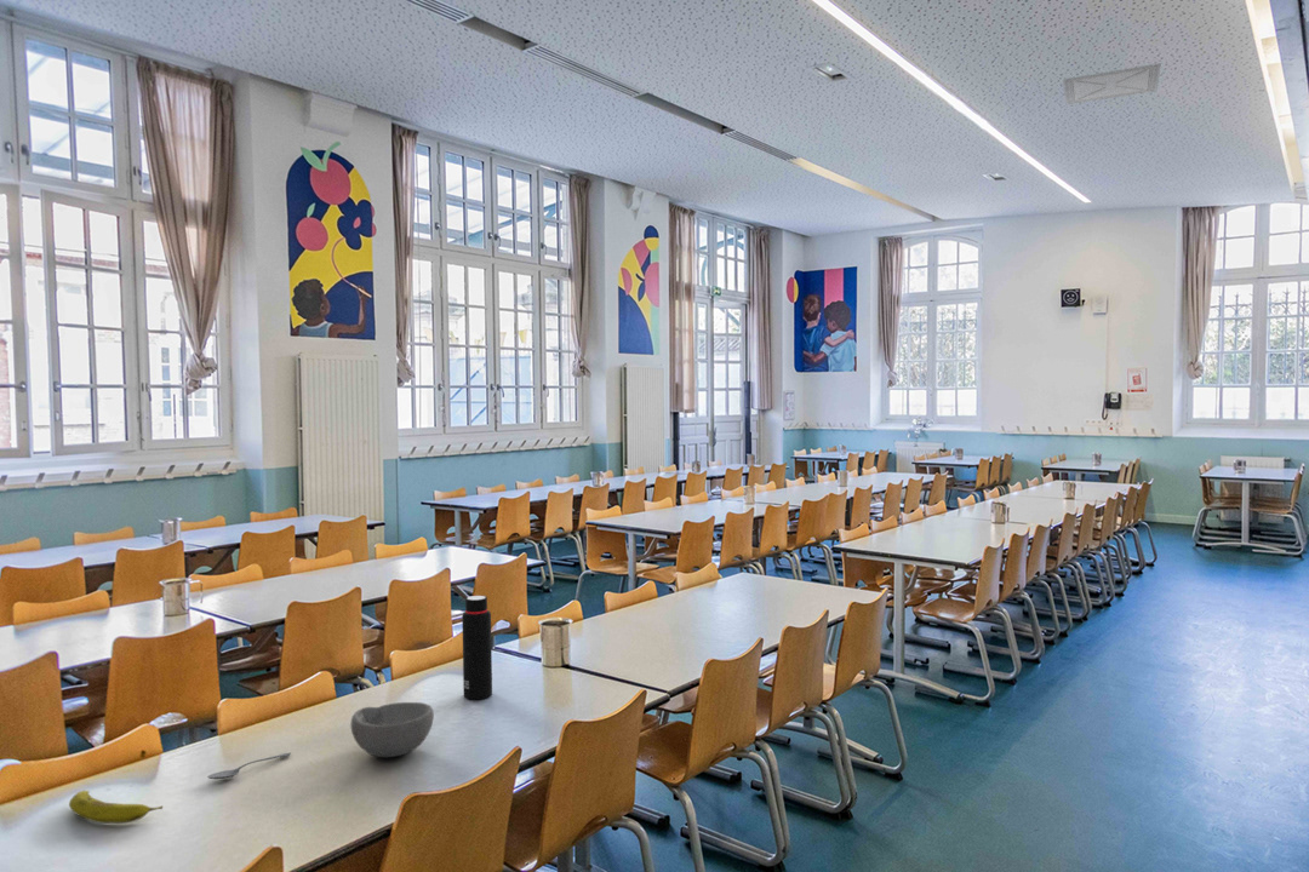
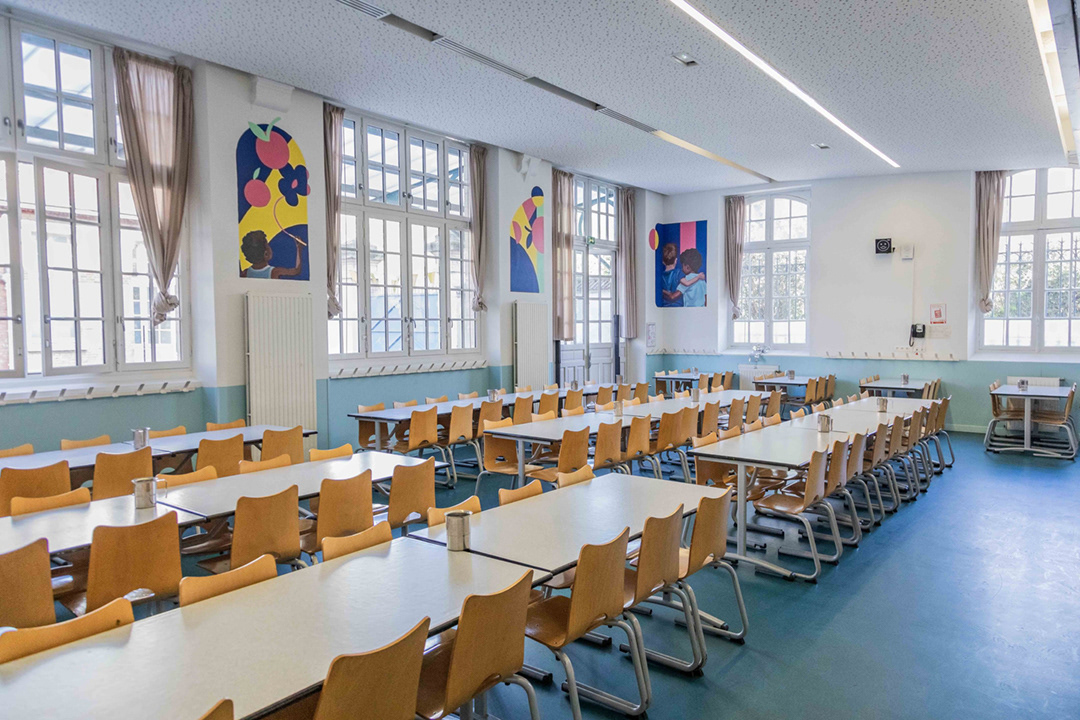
- bowl (393, 732)
- ceiling vent (1110, 85)
- fruit (108, 803)
- spoon (250, 763)
- water bottle (475, 646)
